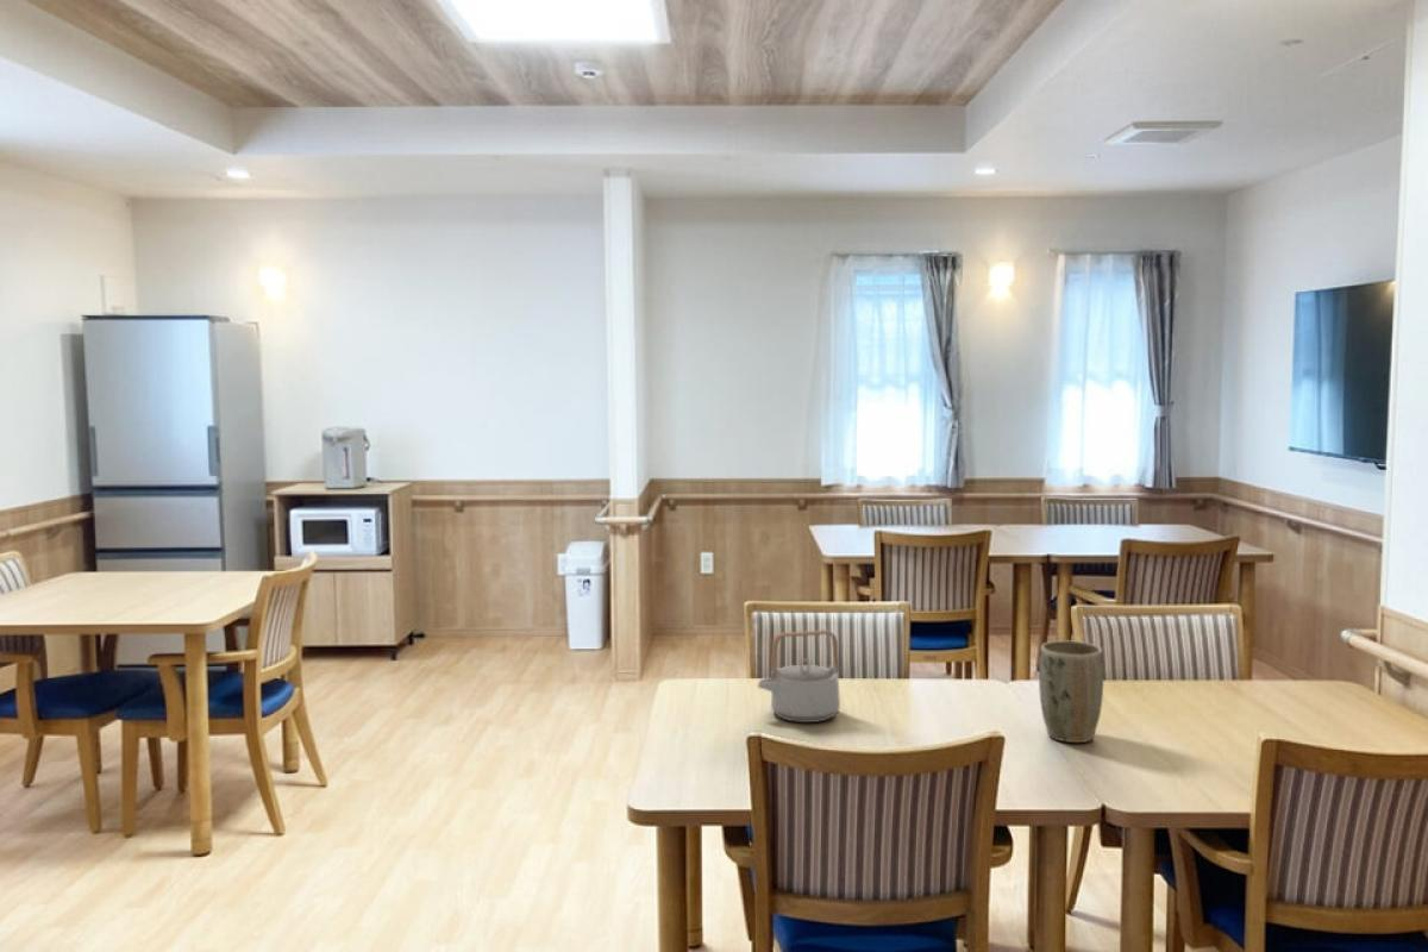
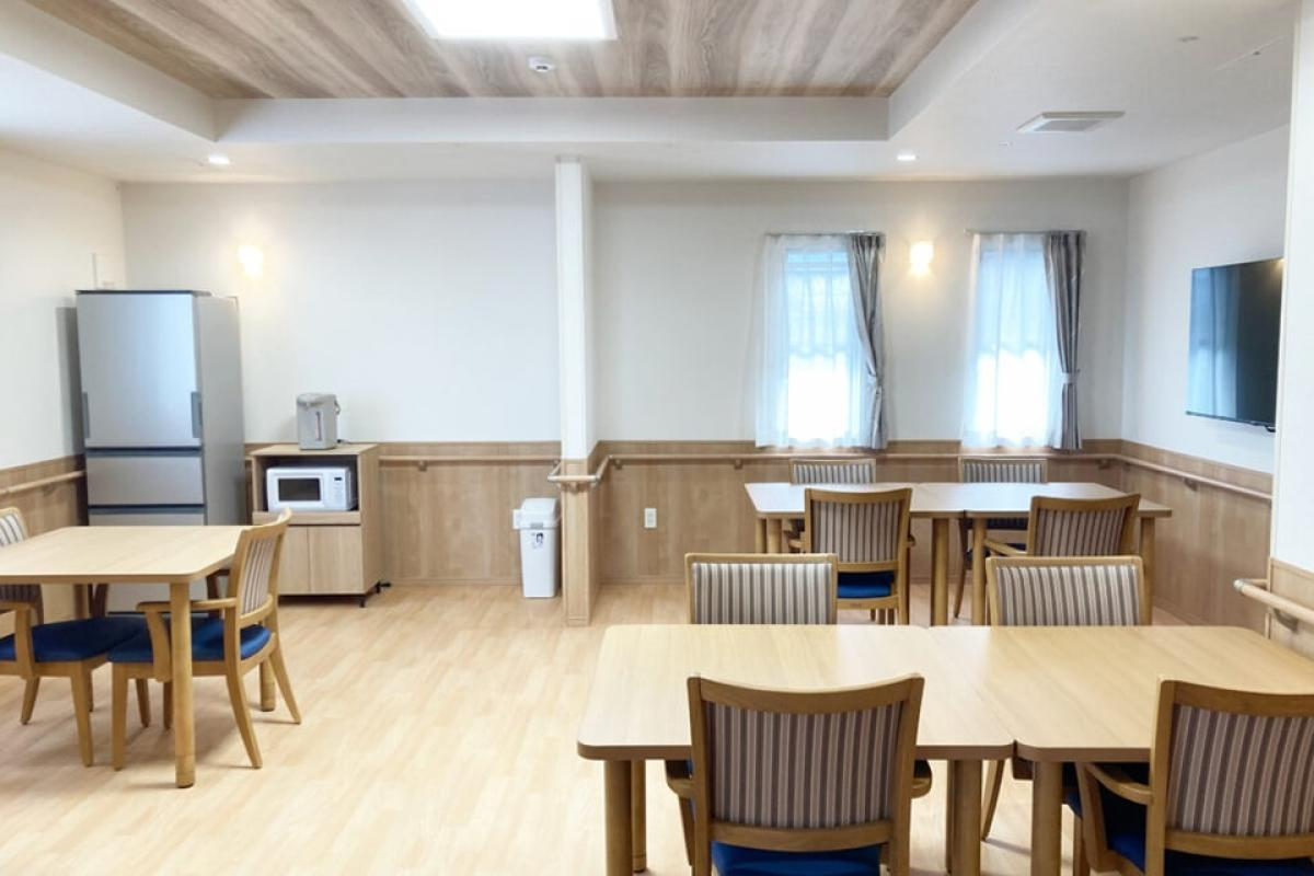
- plant pot (1070, 691)
- teapot (798, 672)
